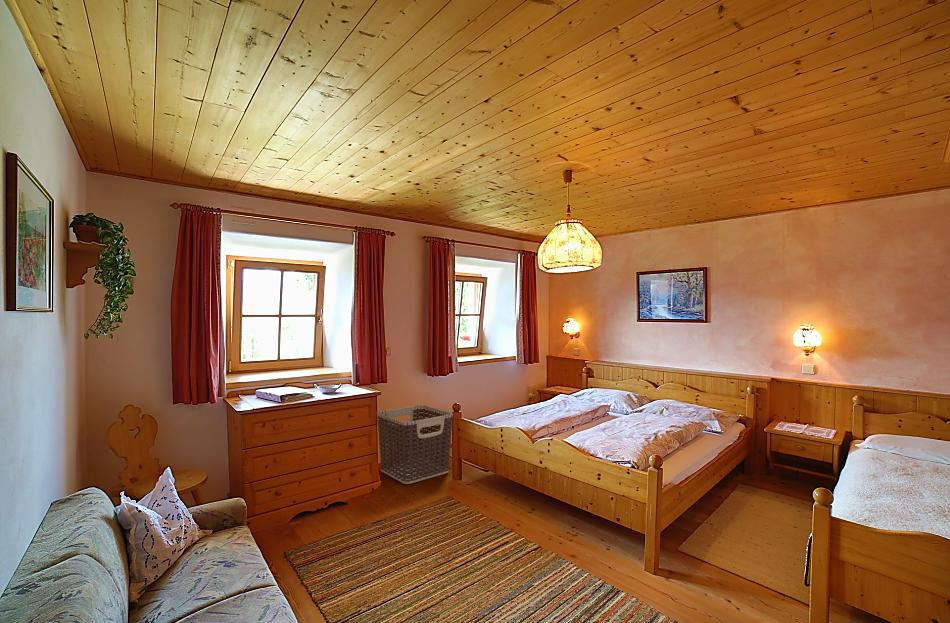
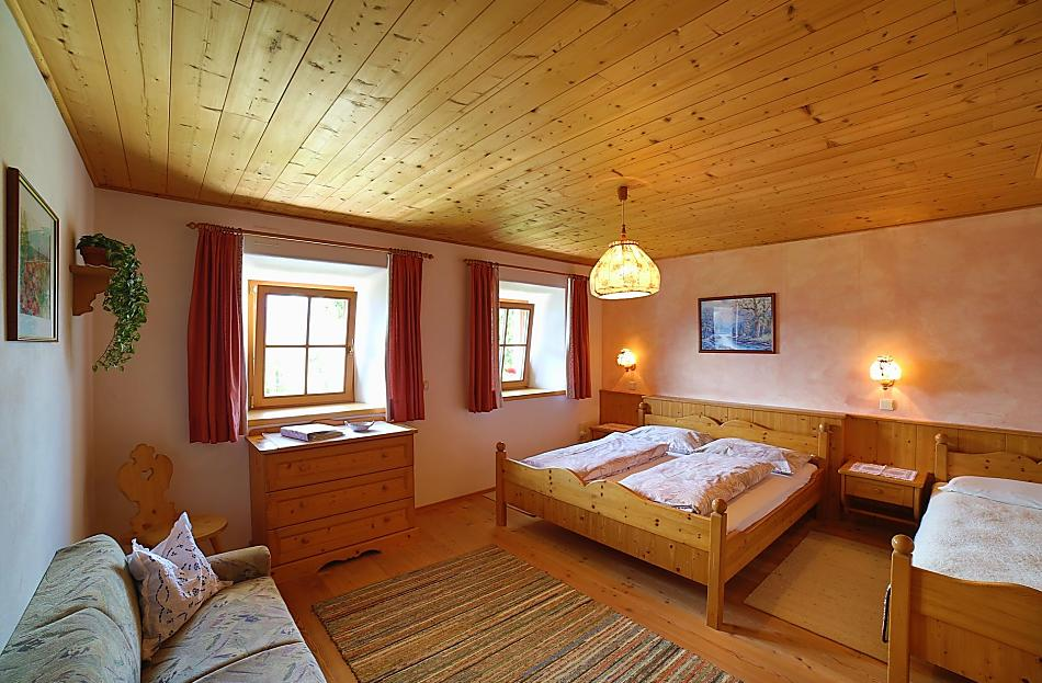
- clothes hamper (414, 441)
